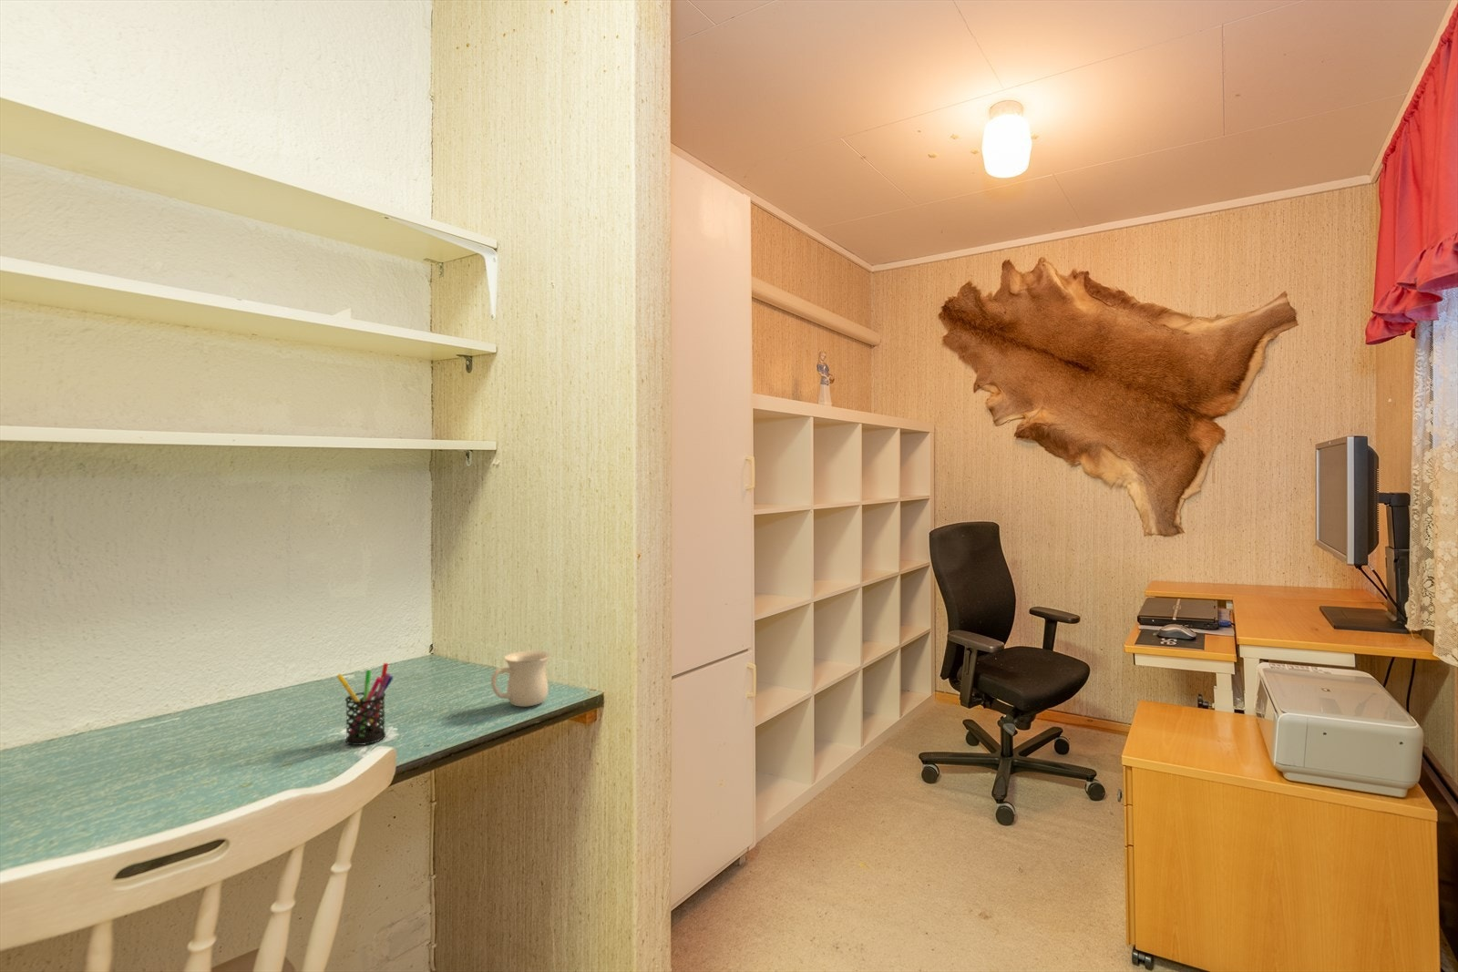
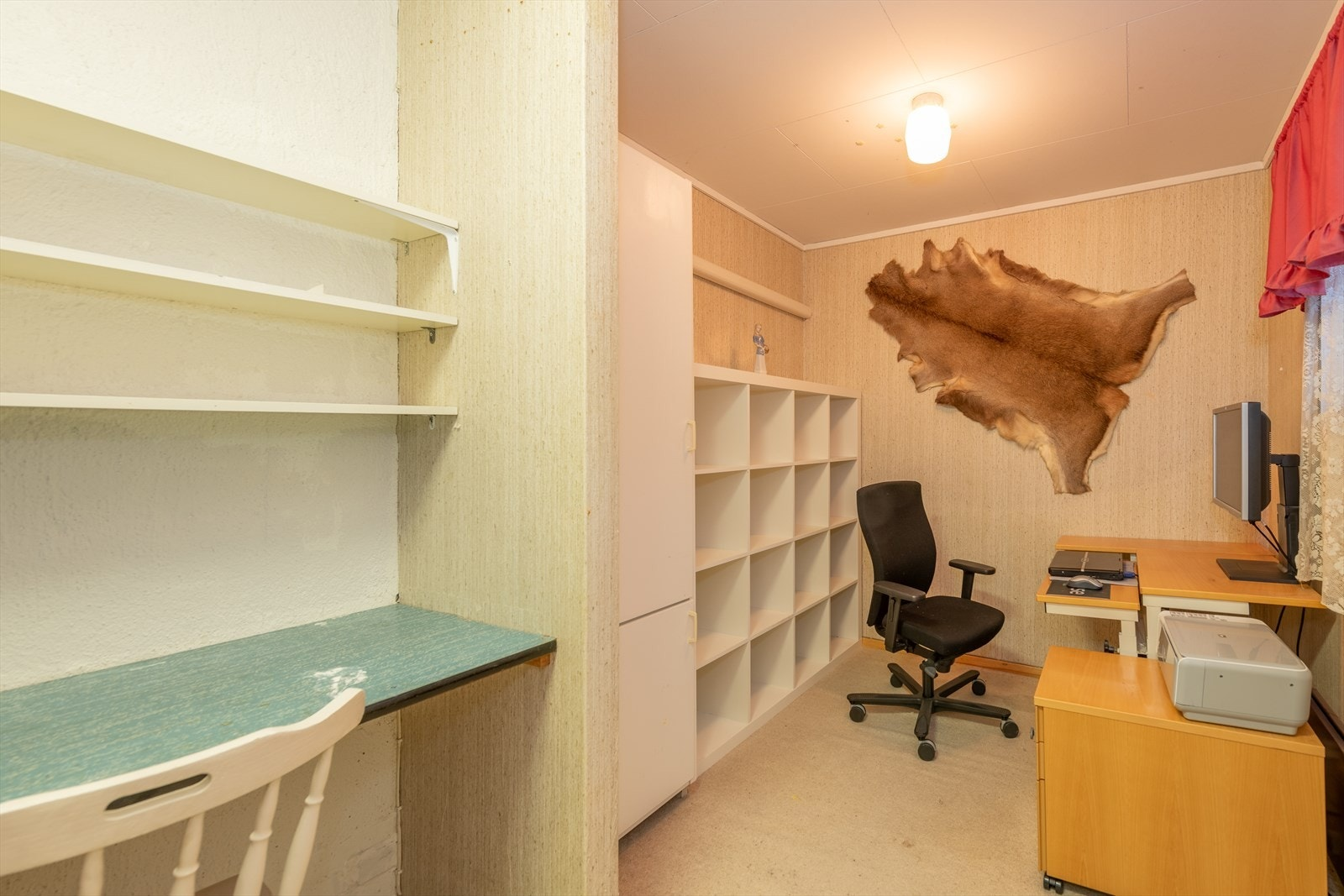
- pen holder (368, 700)
- mug (520, 681)
